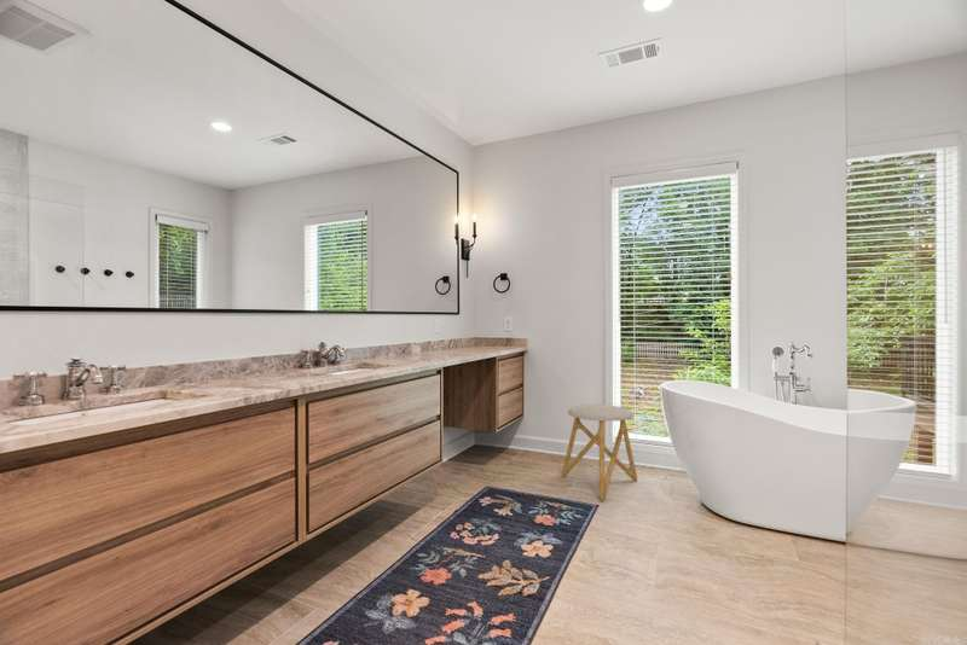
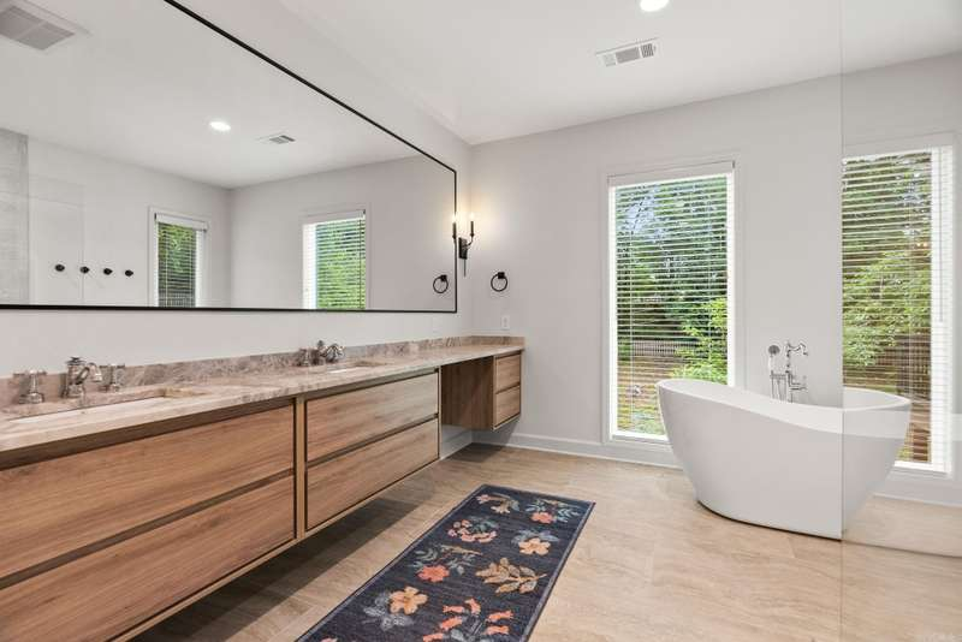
- stool (600, 448)
